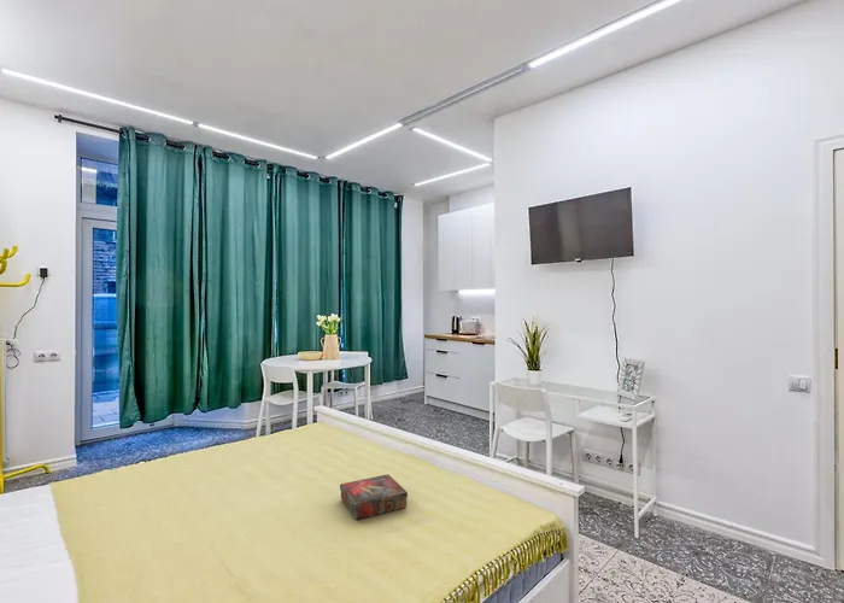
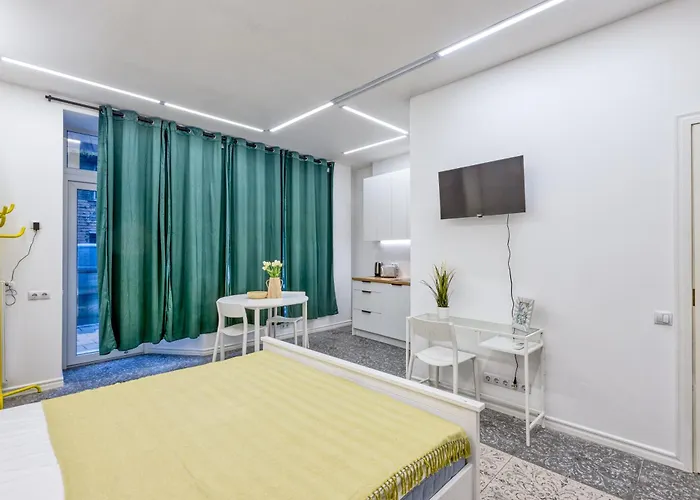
- book (373, 494)
